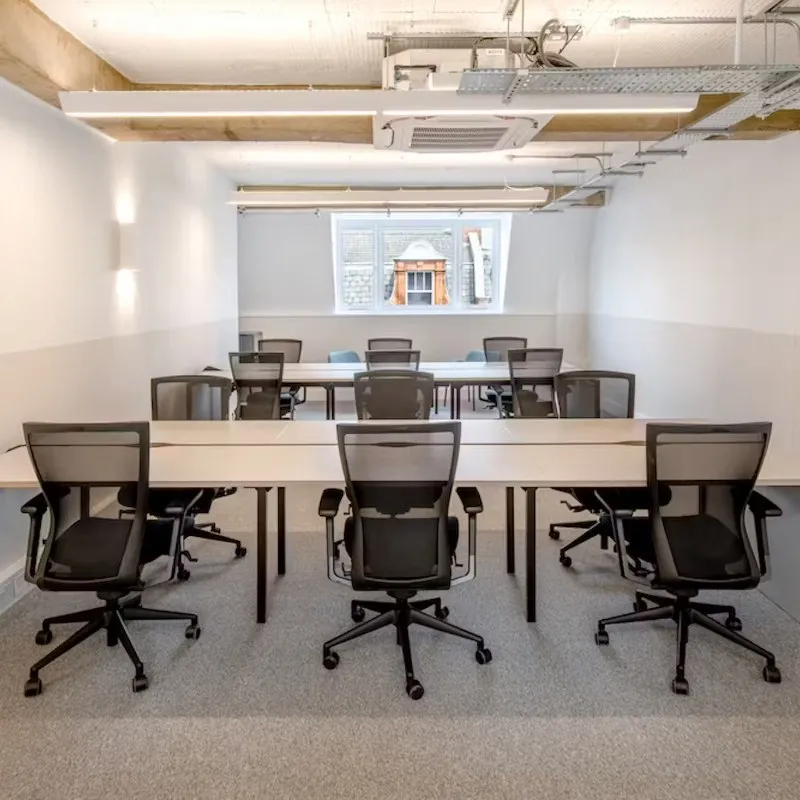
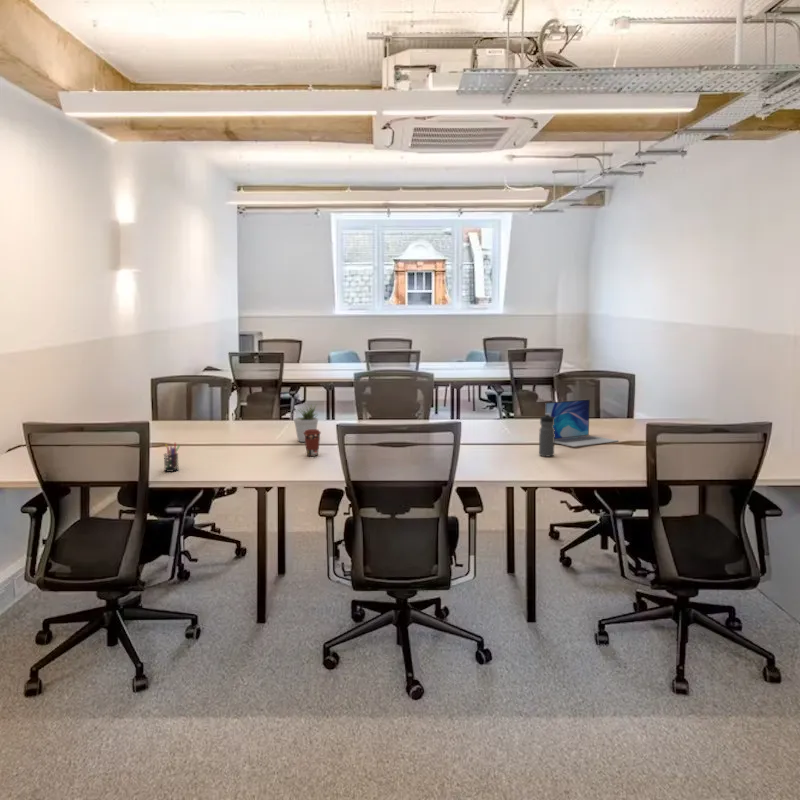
+ potted plant (306, 422)
+ pen holder (172, 455)
+ laptop (582, 422)
+ water bottle (546, 434)
+ coffee cup (312, 442)
